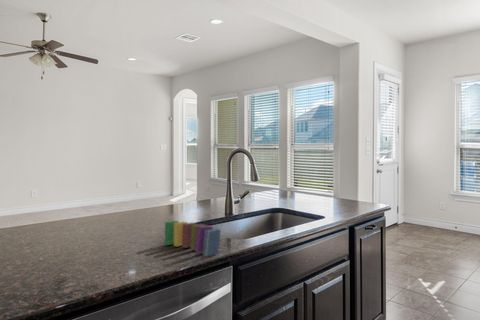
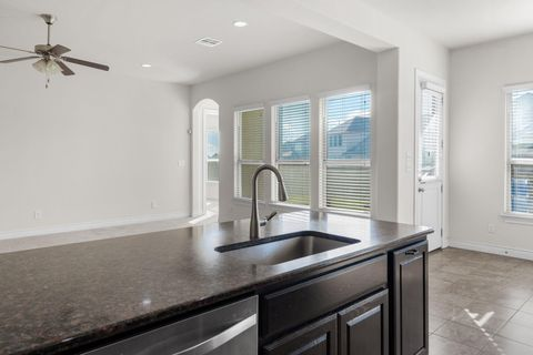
- sponge (192, 235)
